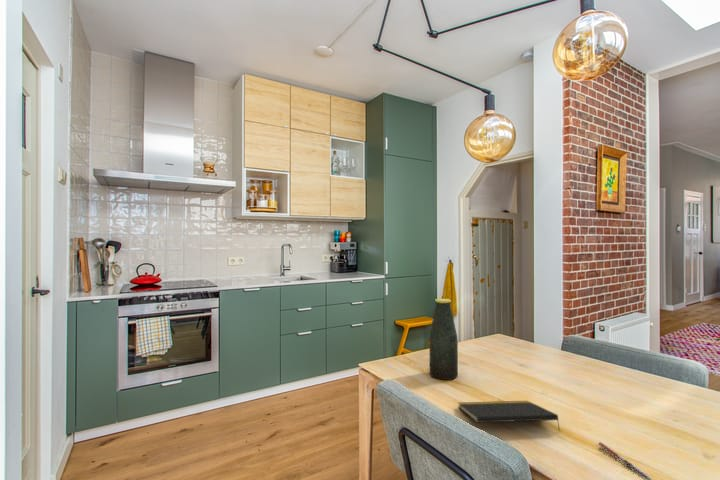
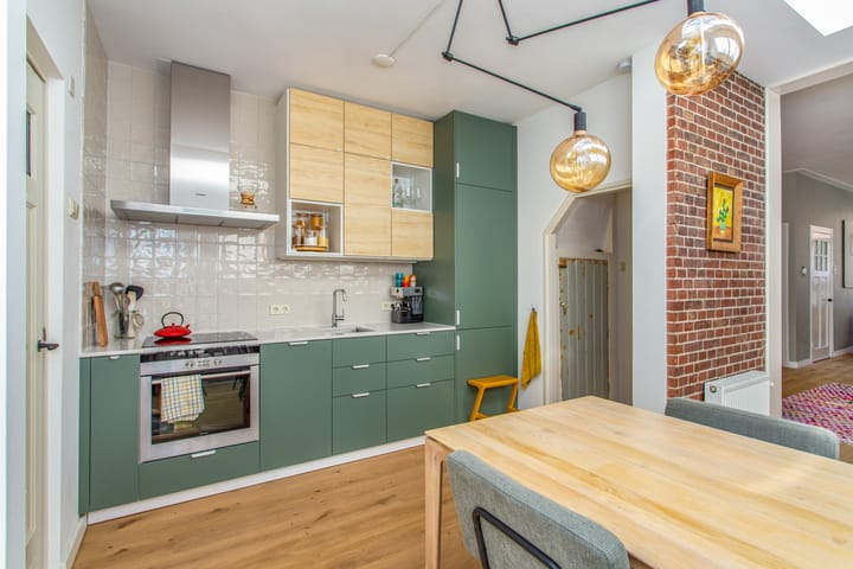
- pen (624, 460)
- bottle (443, 337)
- notepad (504, 410)
